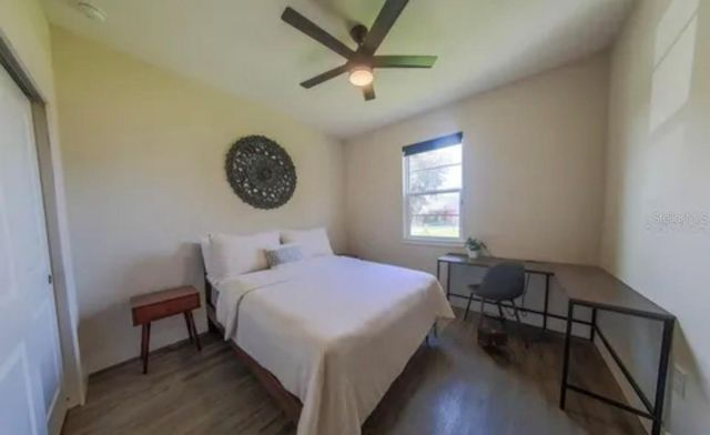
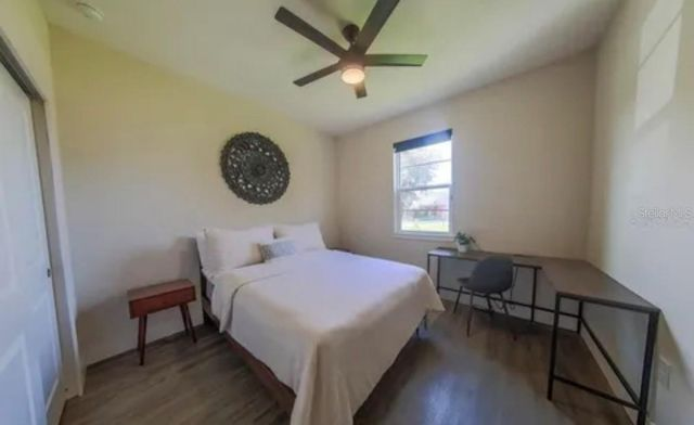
- satchel (494, 342)
